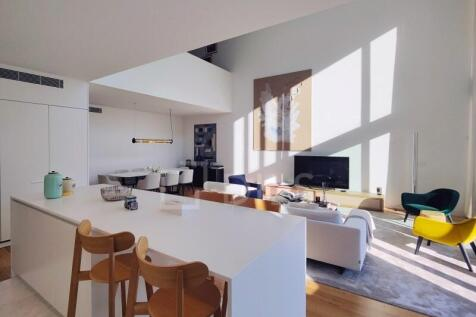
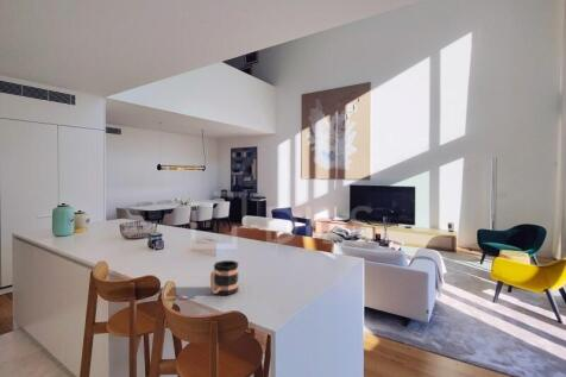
+ mug (222, 278)
